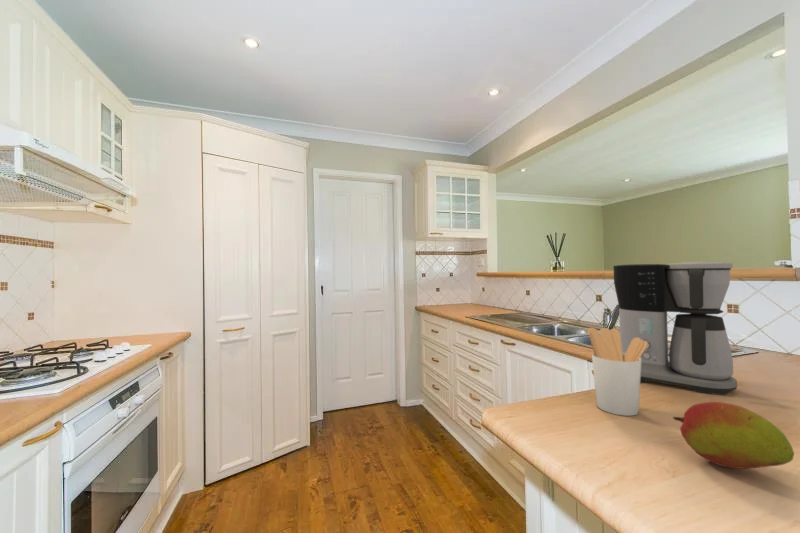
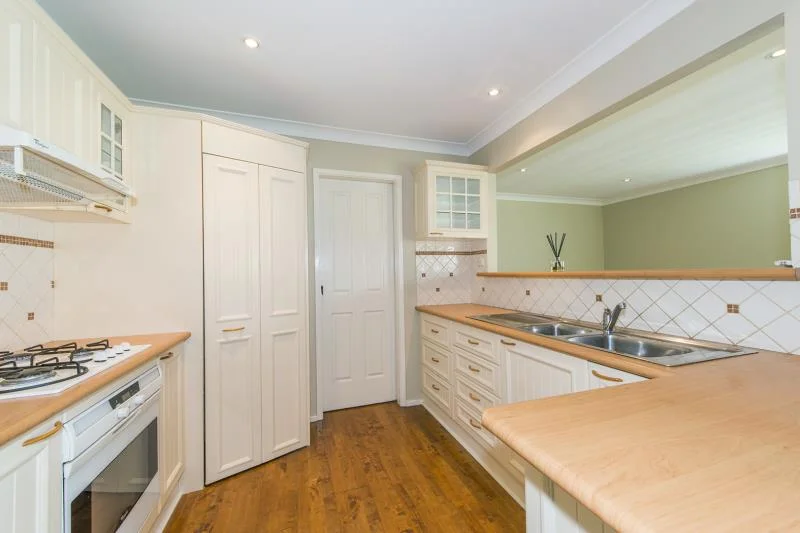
- coffee maker (666, 322)
- fruit (727, 434)
- utensil holder (611, 366)
